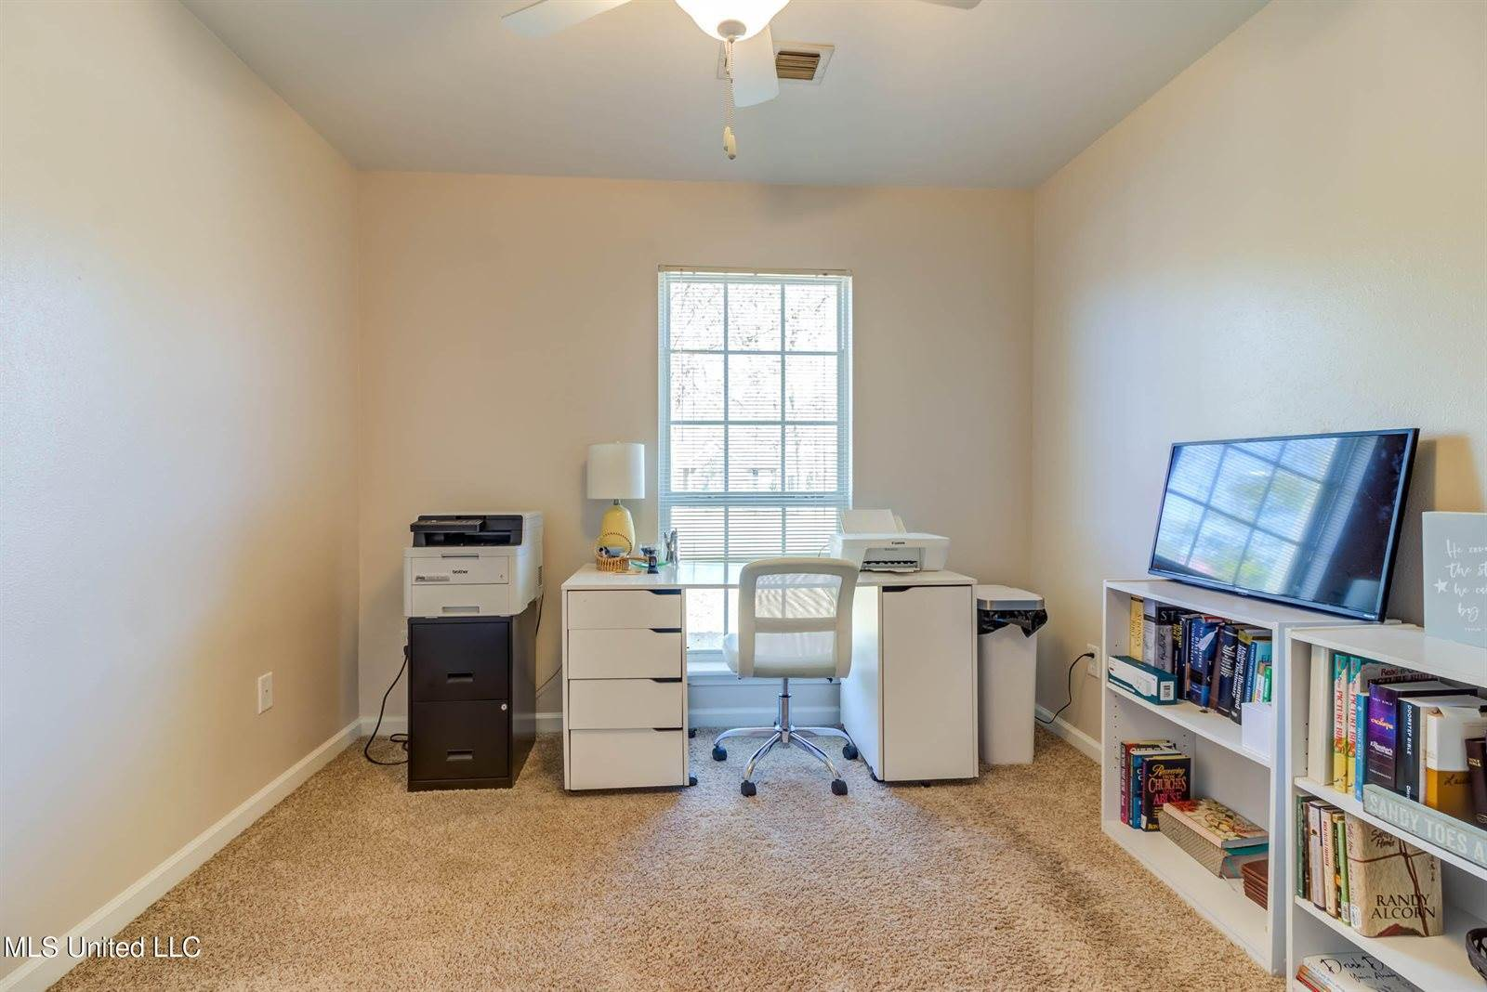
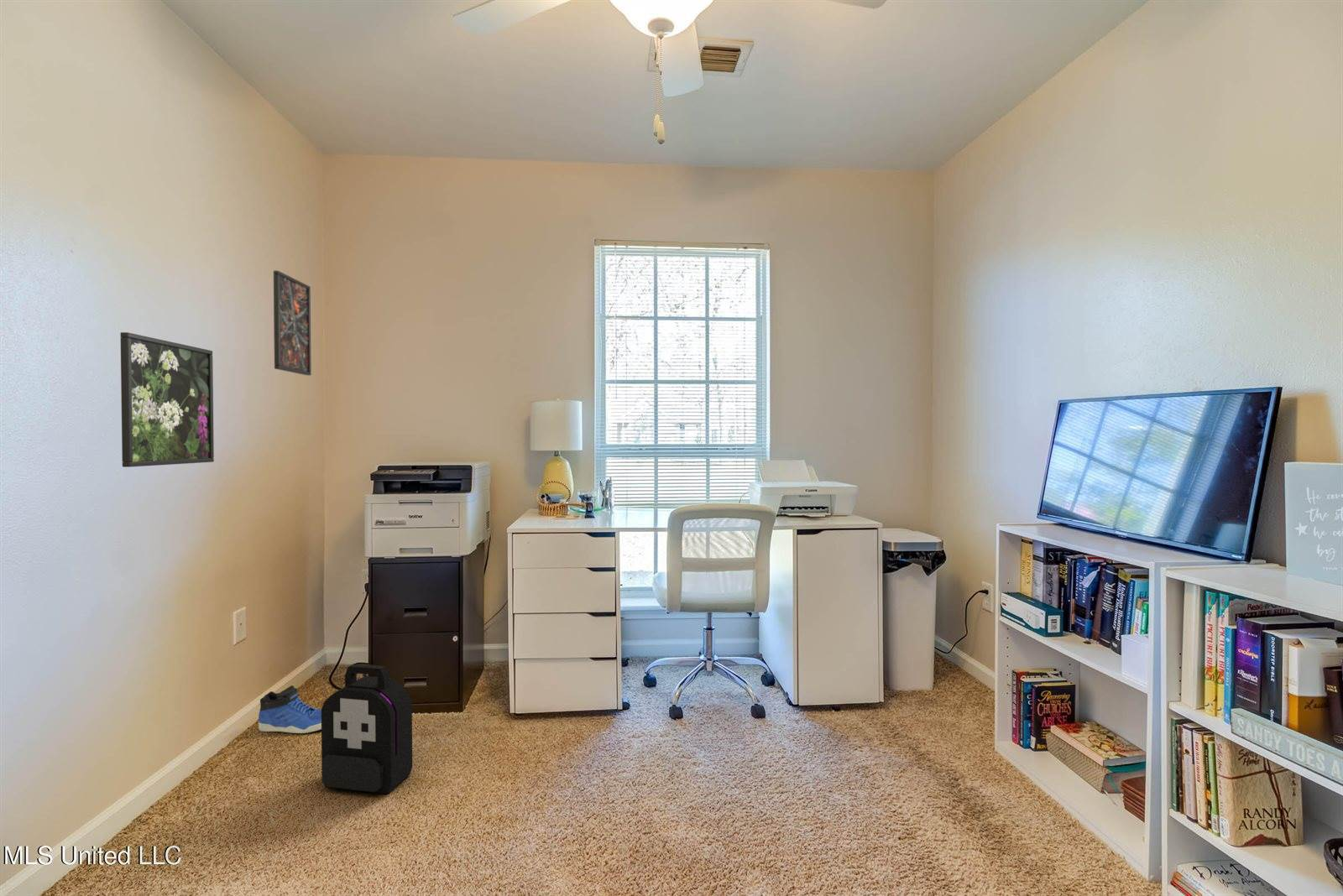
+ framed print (293, 326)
+ backpack (368, 722)
+ sneaker (296, 707)
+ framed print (171, 403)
